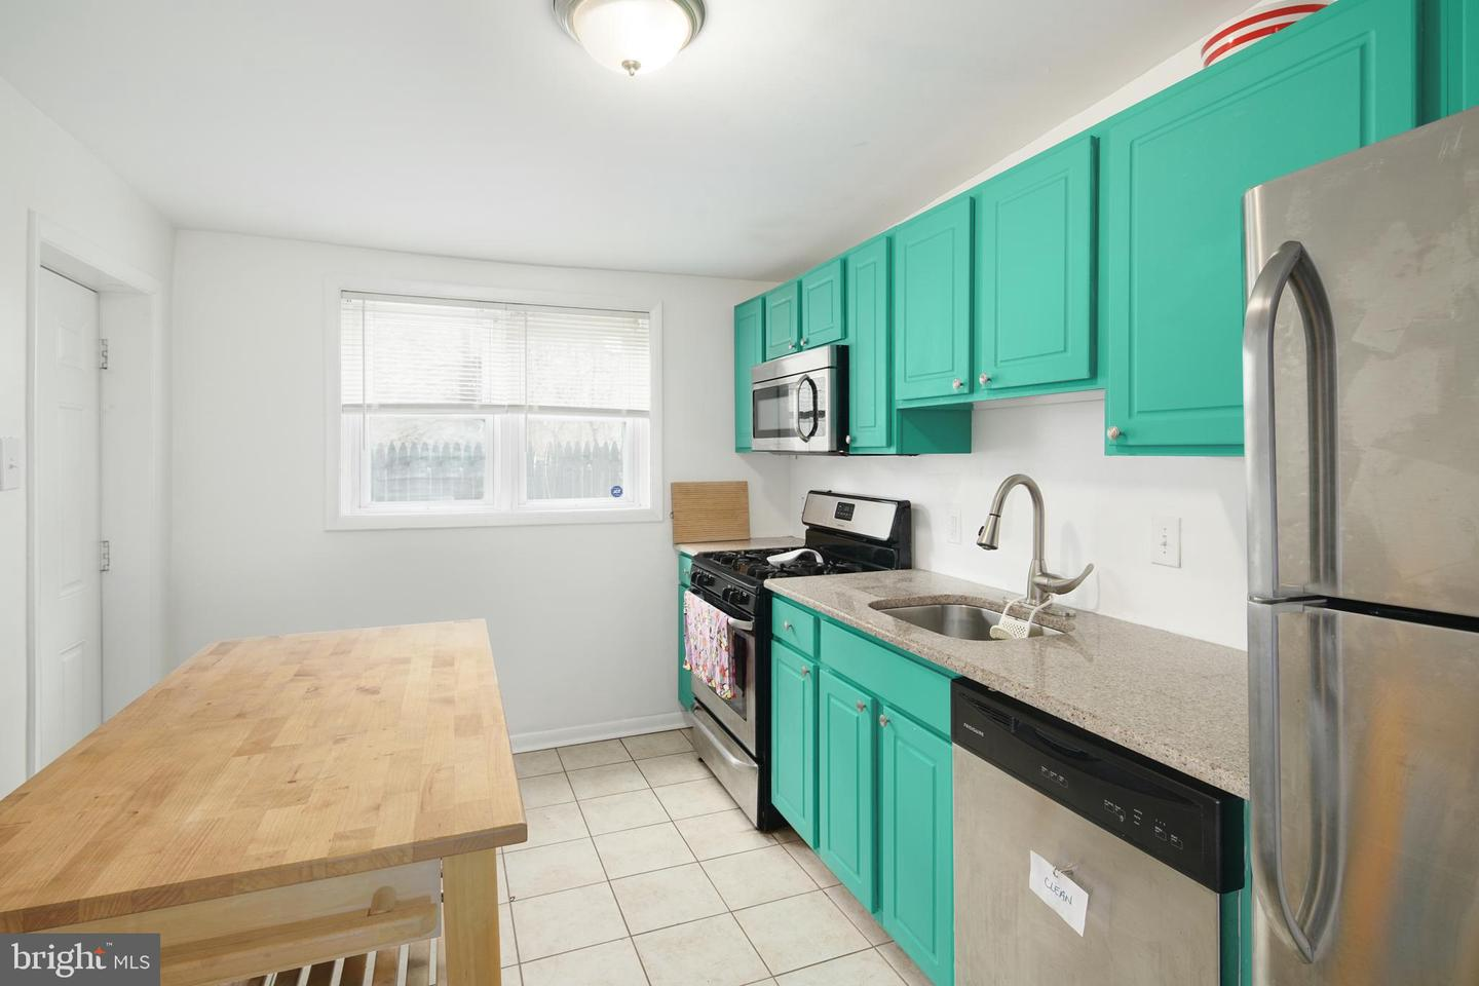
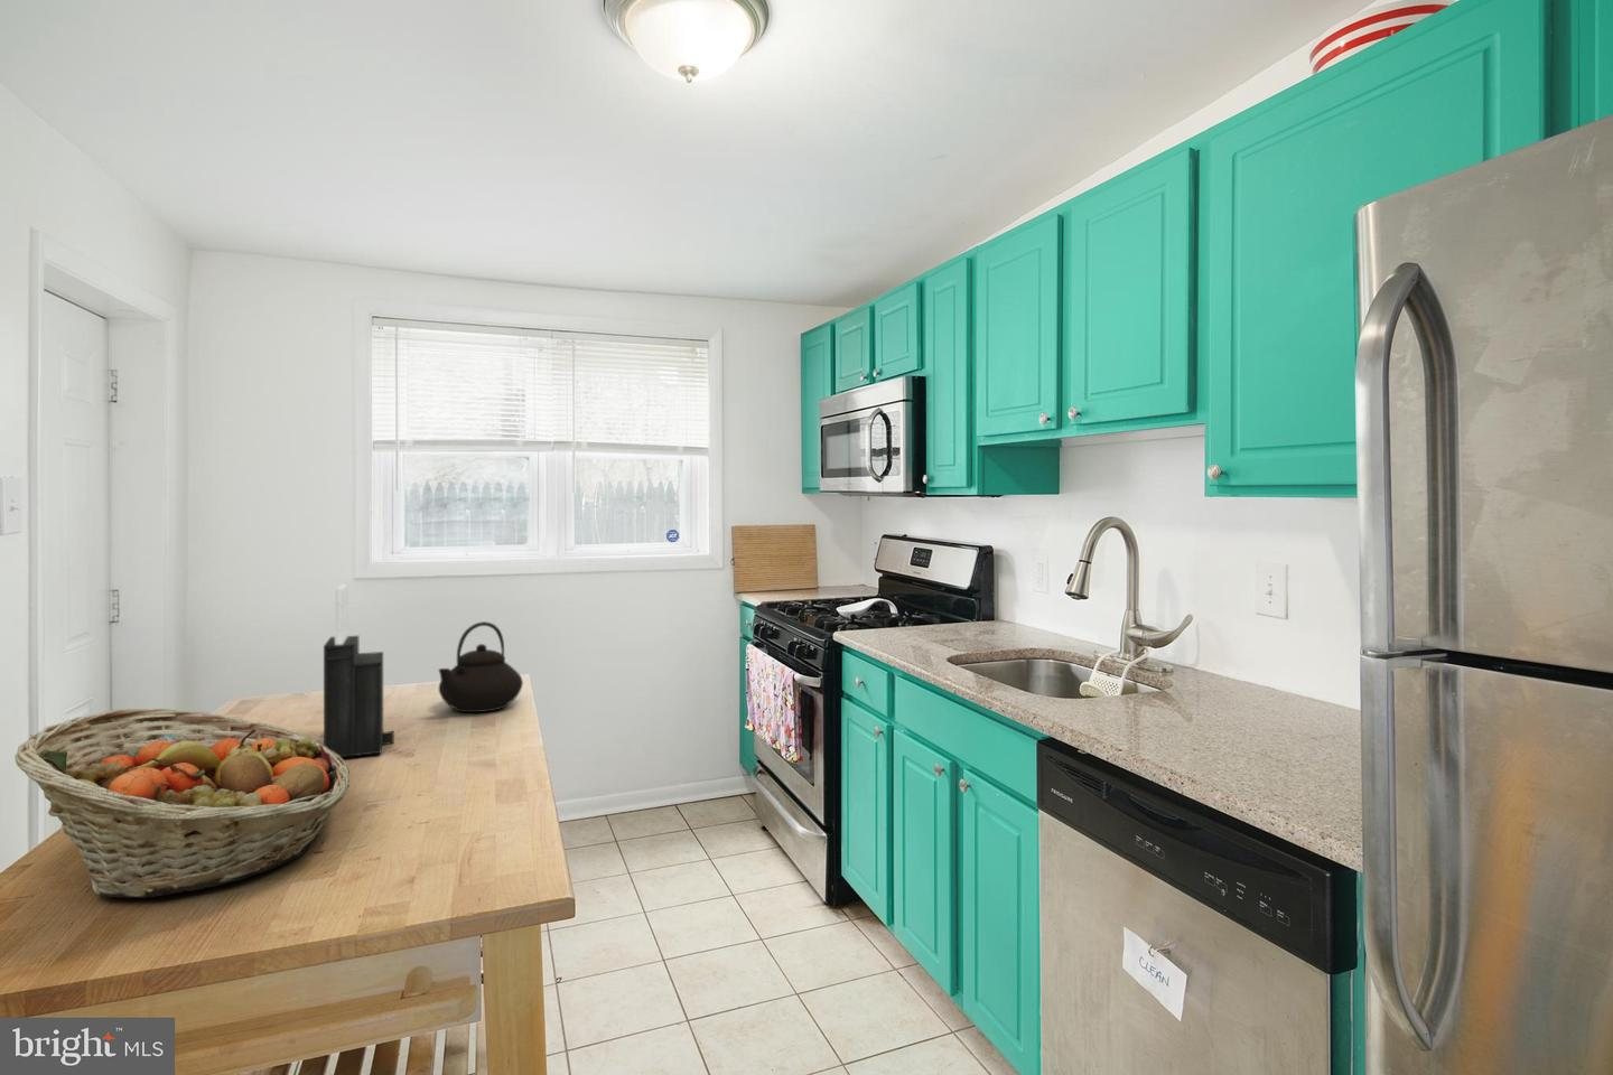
+ teapot (475, 665)
+ knife block (361, 665)
+ fruit basket (202, 783)
